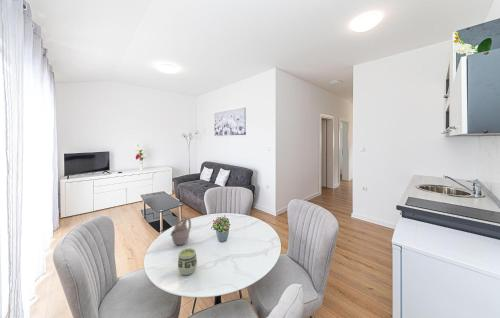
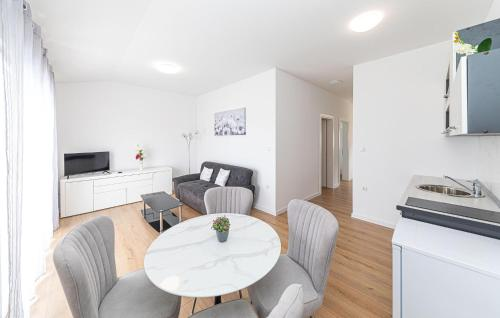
- cup (187, 261)
- teapot (181, 230)
